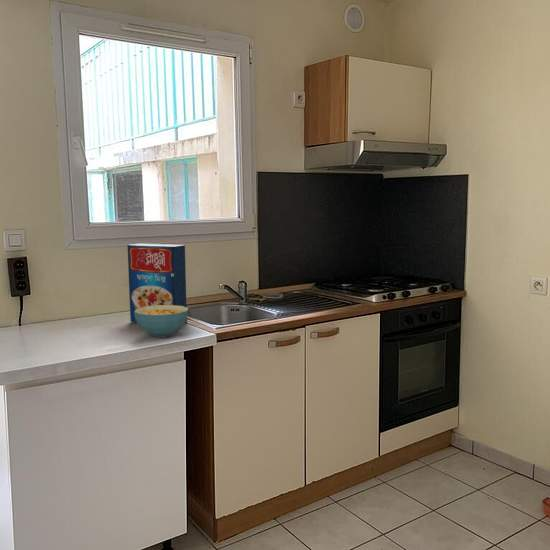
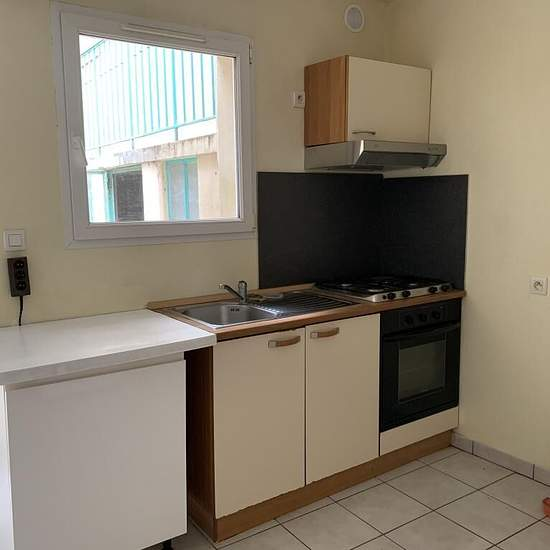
- cereal box (157, 283)
- cereal bowl (162, 322)
